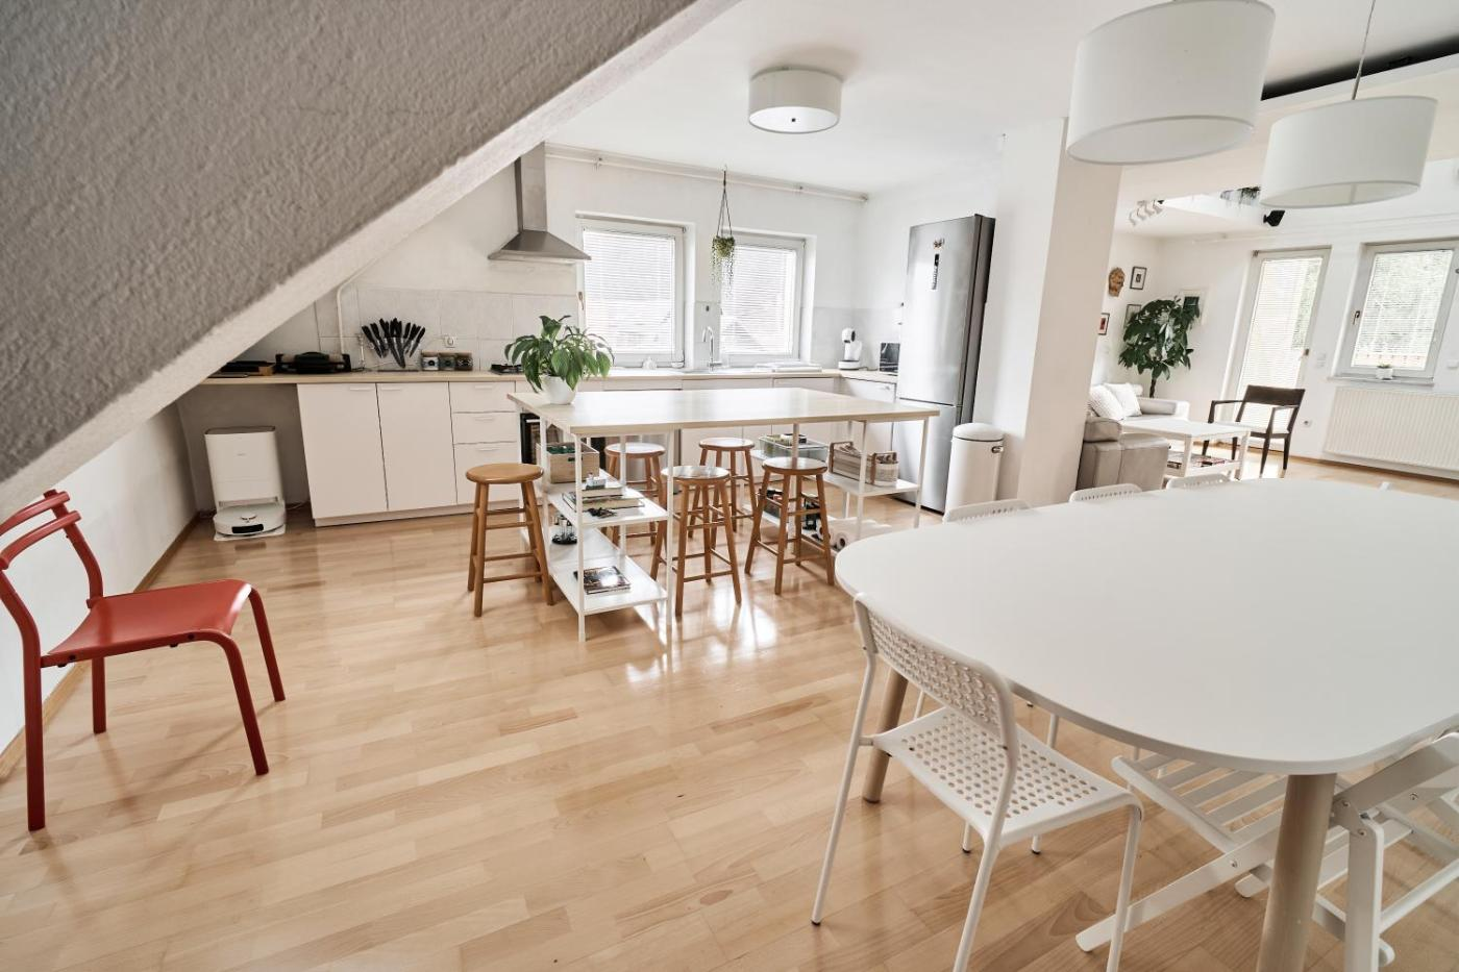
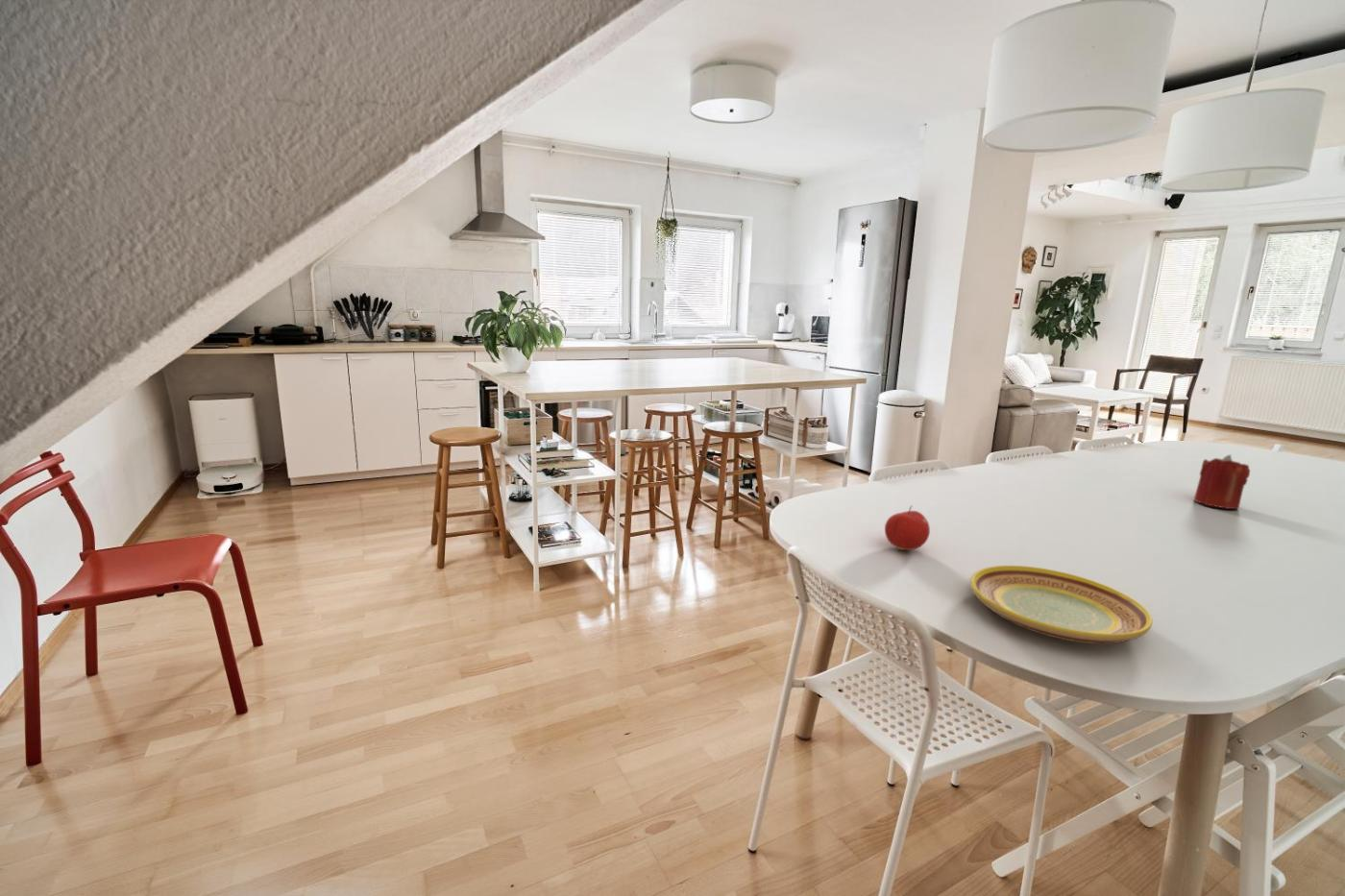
+ fruit (907, 527)
+ candle (1221, 479)
+ plate (1054, 605)
